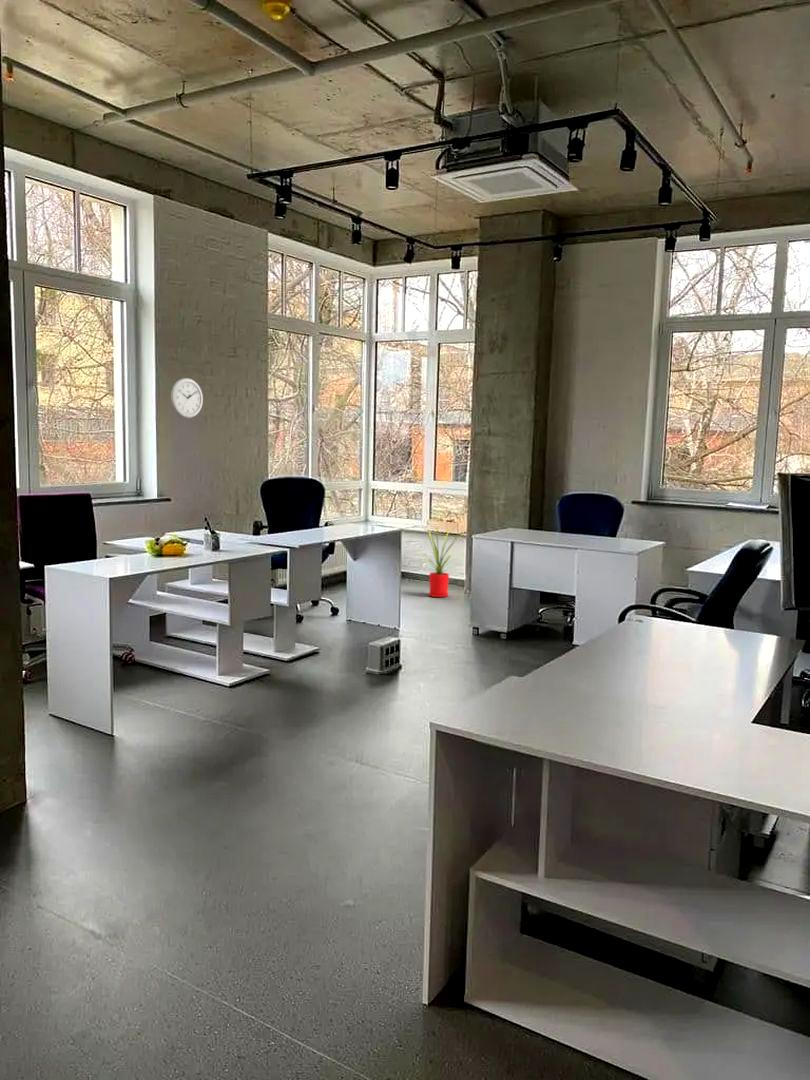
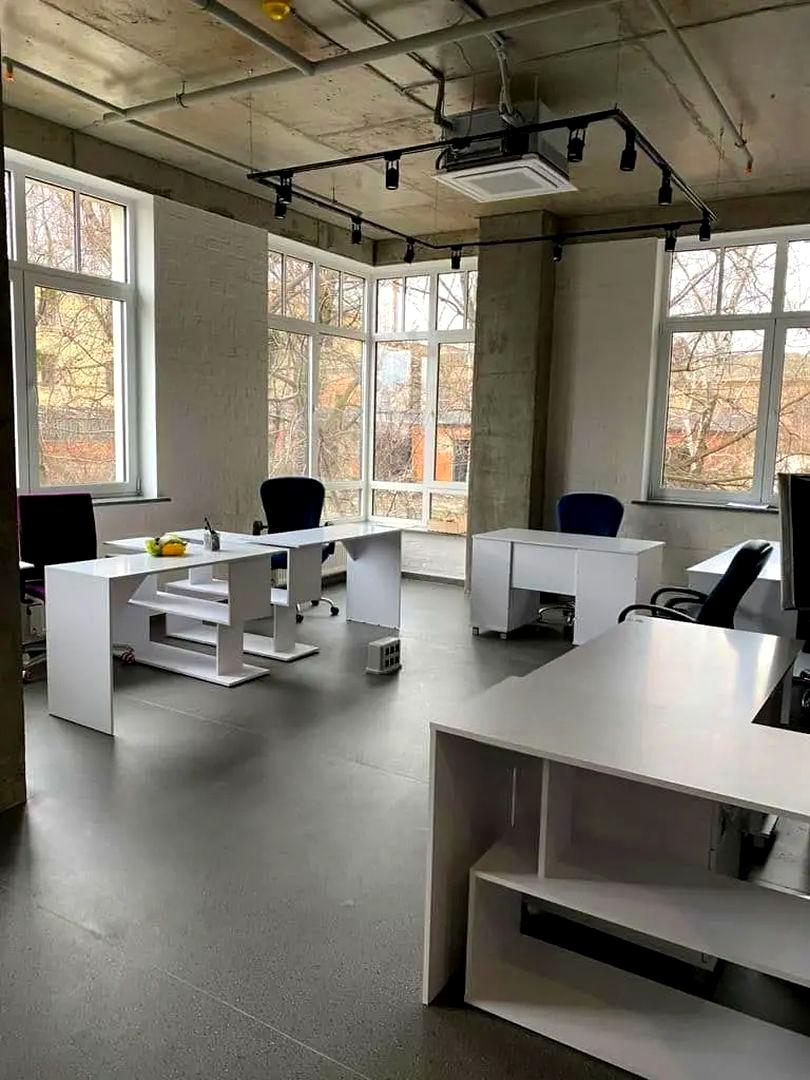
- house plant (440, 560)
- wall clock (187, 398)
